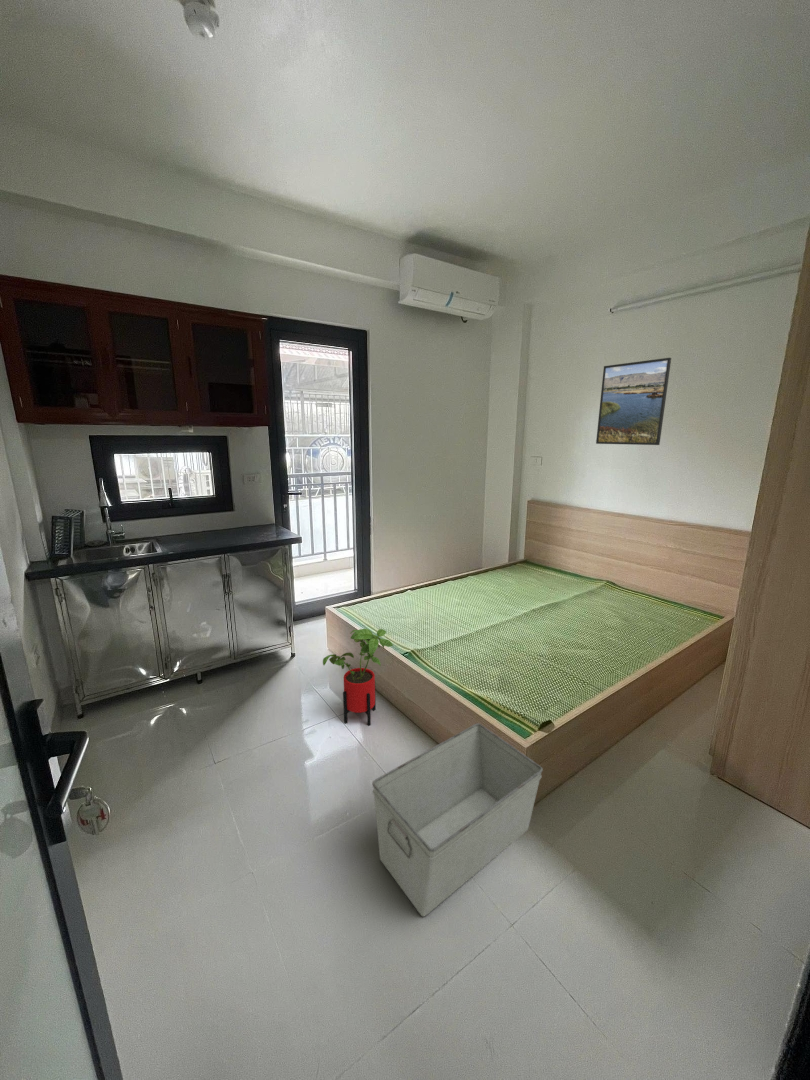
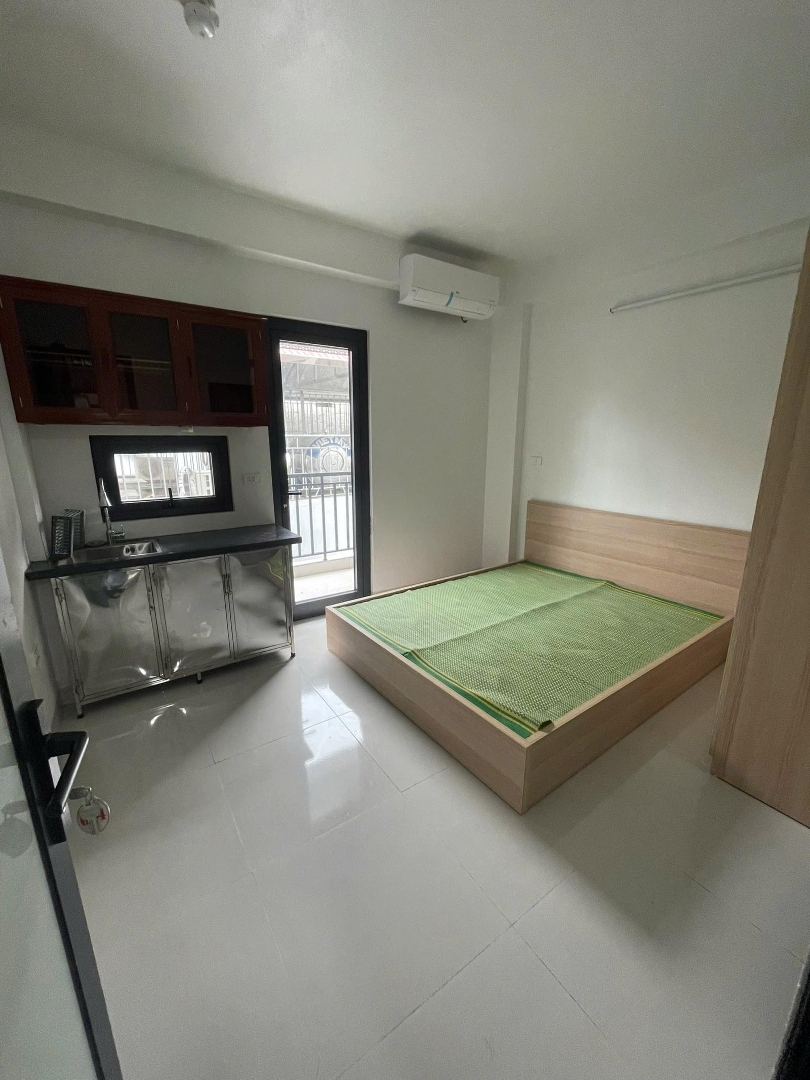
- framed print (630, 404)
- storage bin (458, 809)
- house plant (359, 672)
